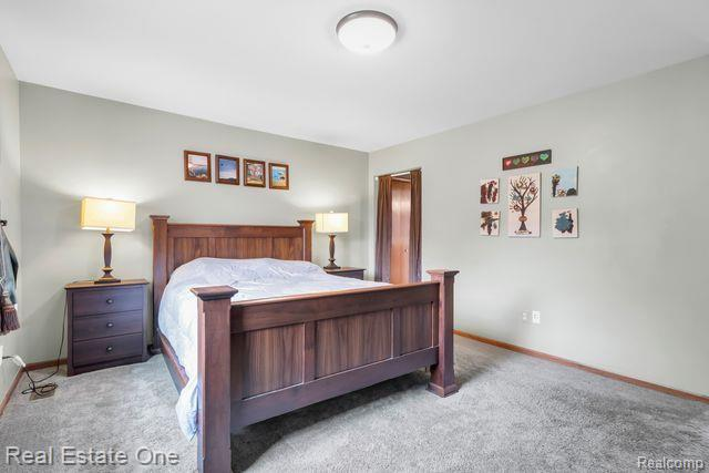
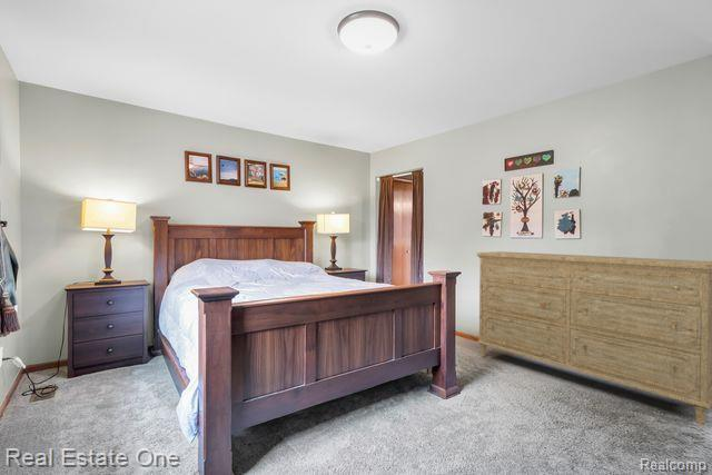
+ dresser (577, 317)
